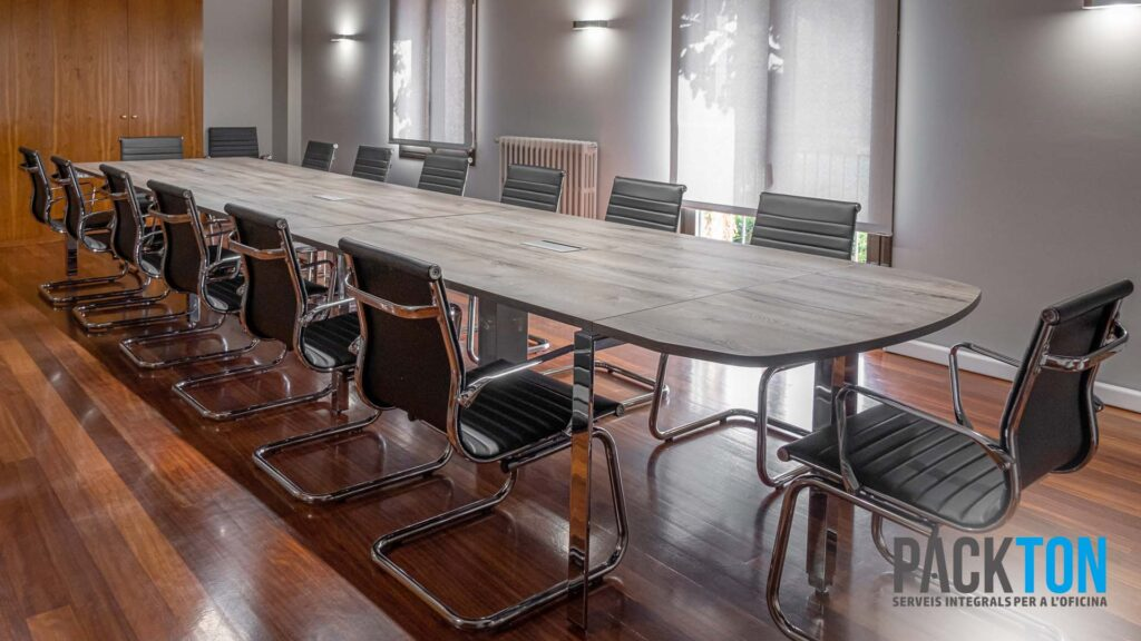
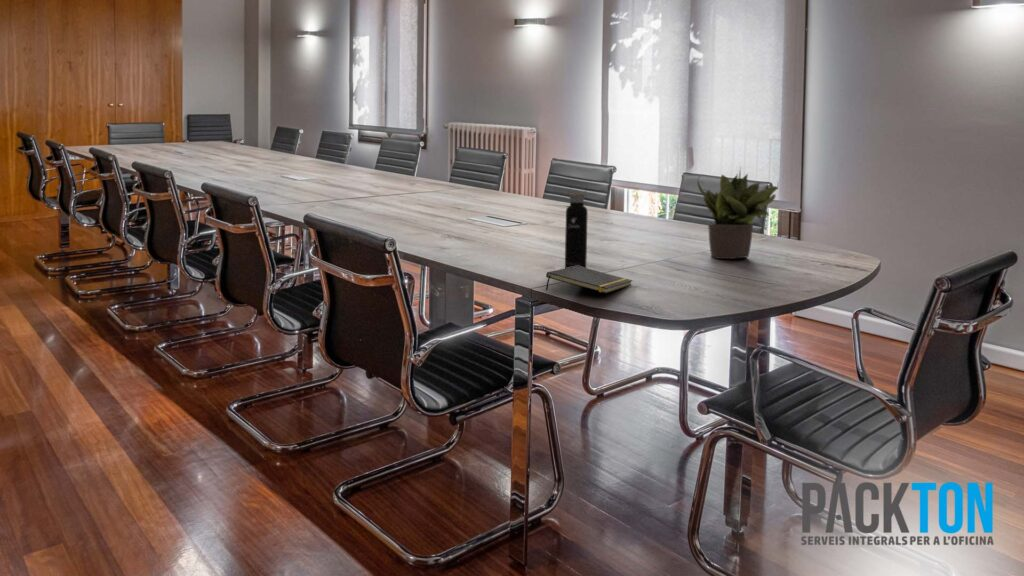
+ water bottle (576, 227)
+ notepad (590, 278)
+ potted plant (736, 212)
